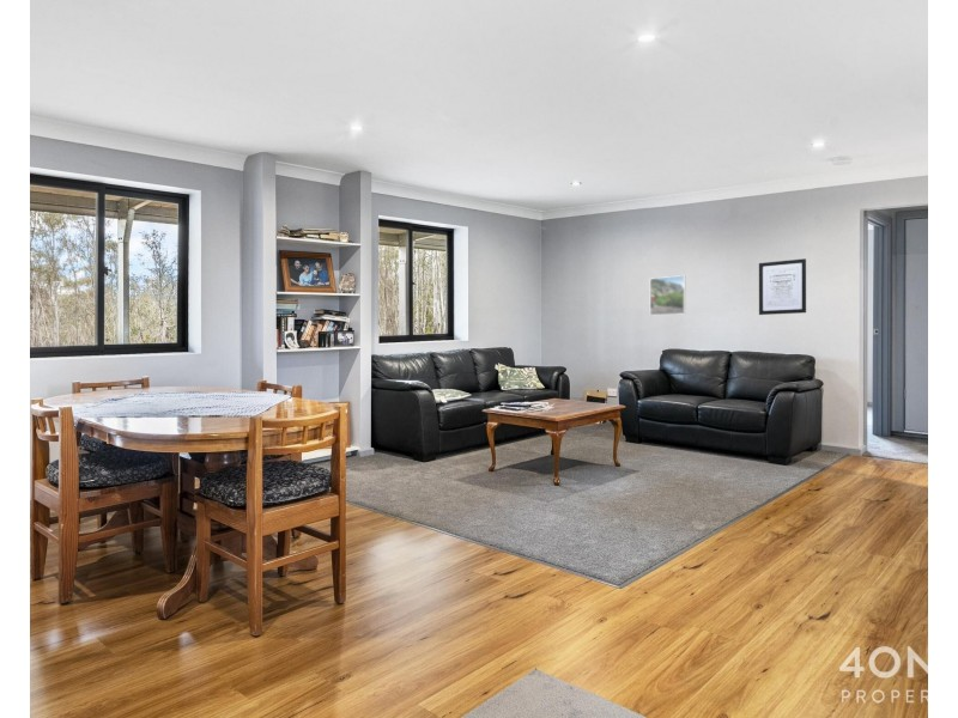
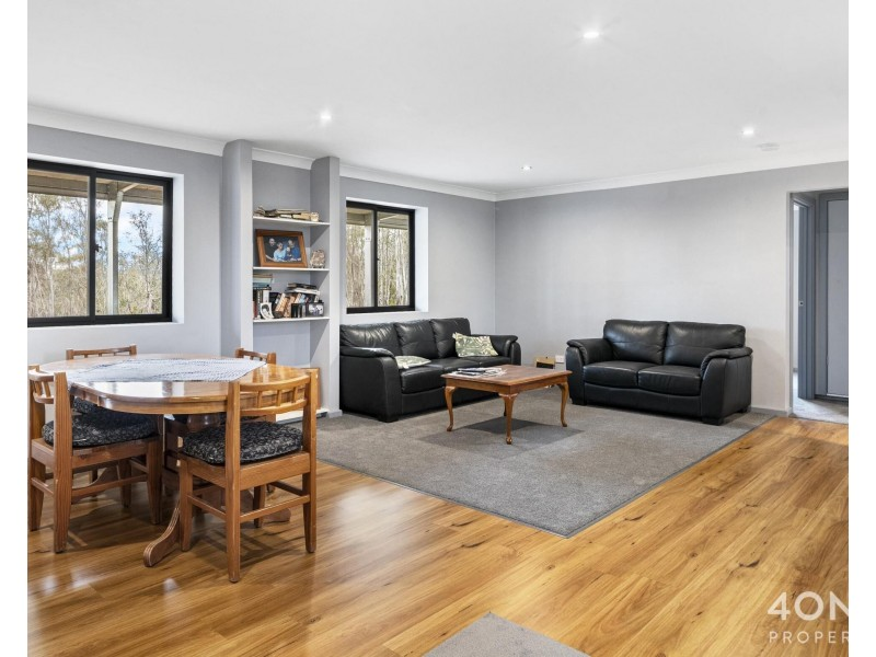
- wall art (782, 287)
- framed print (667, 296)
